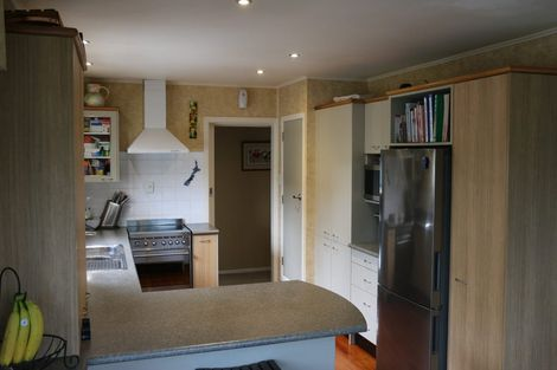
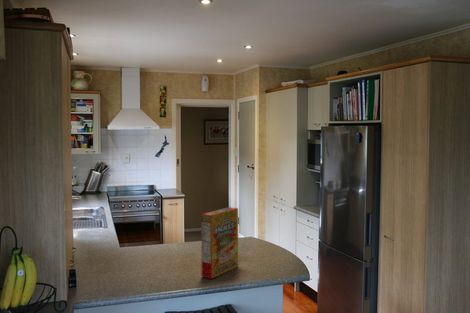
+ cereal box (220, 241)
